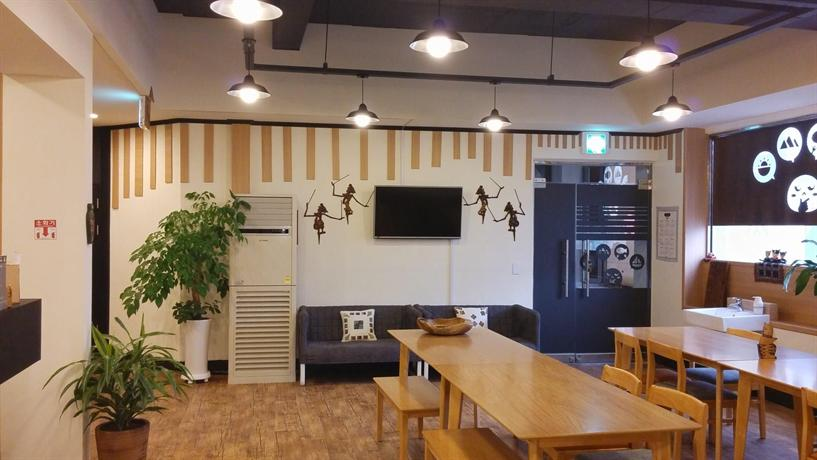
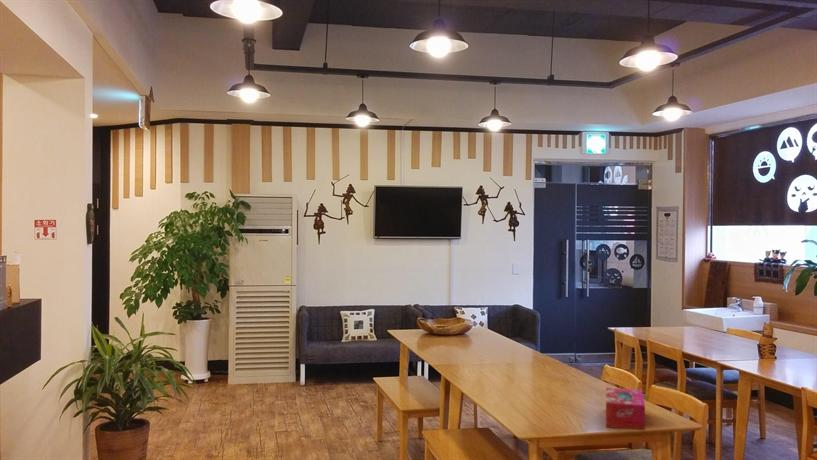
+ tissue box (624, 407)
